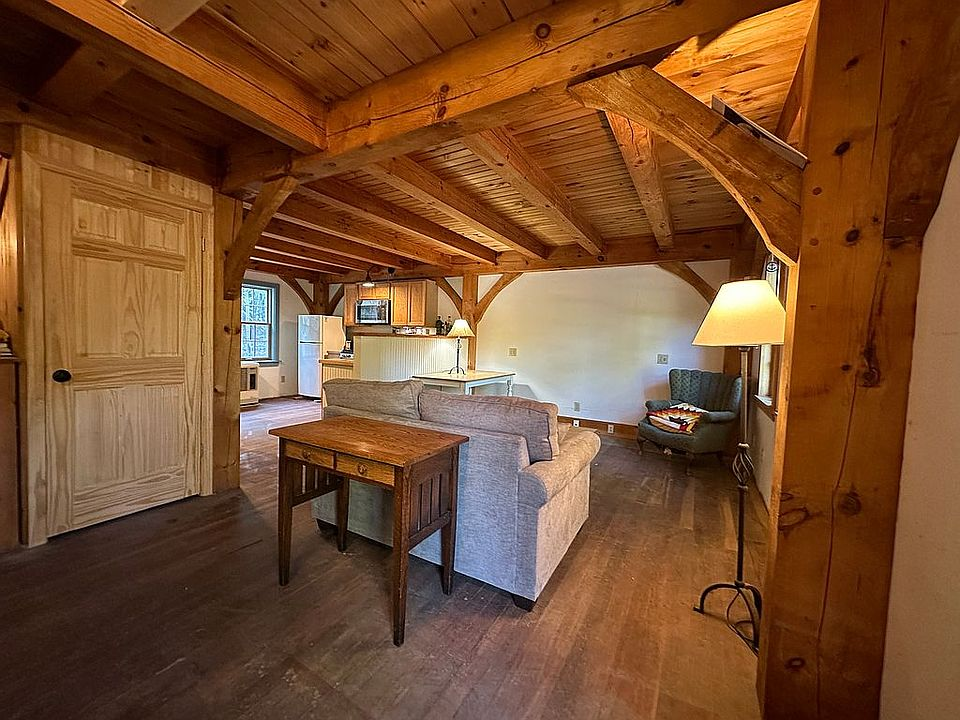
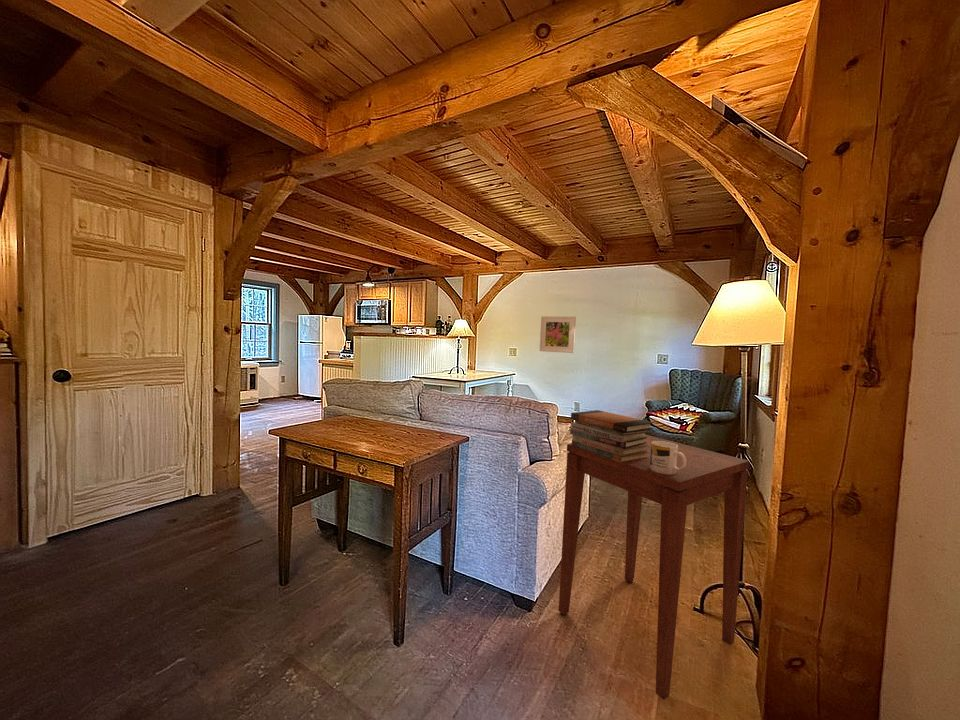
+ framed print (557, 334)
+ side table (637, 540)
+ book stack (608, 433)
+ mug (668, 458)
